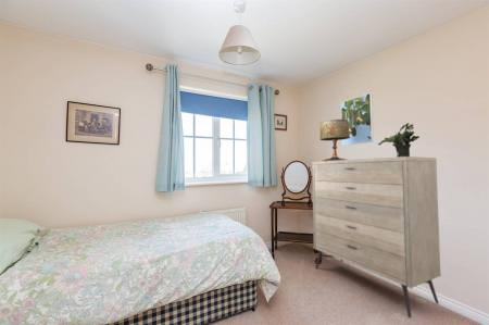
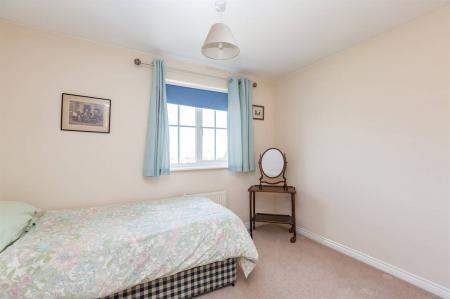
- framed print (355, 121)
- dresser (366, 221)
- potted plant (400, 140)
- table lamp (335, 140)
